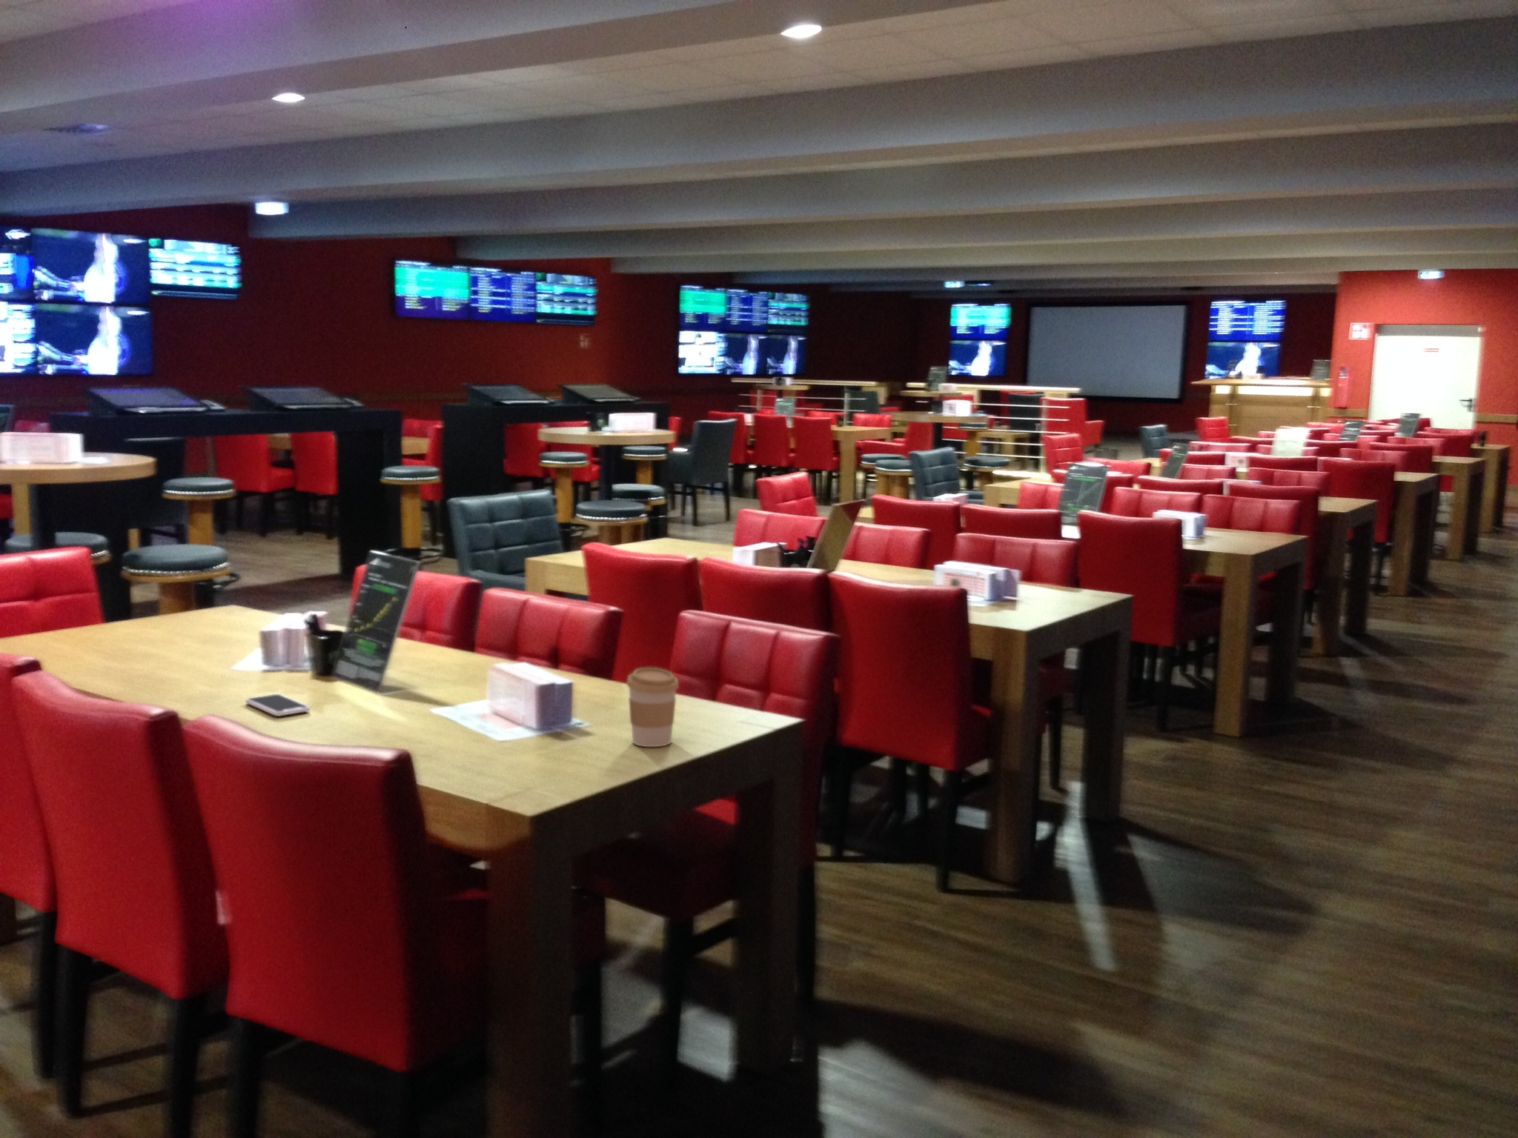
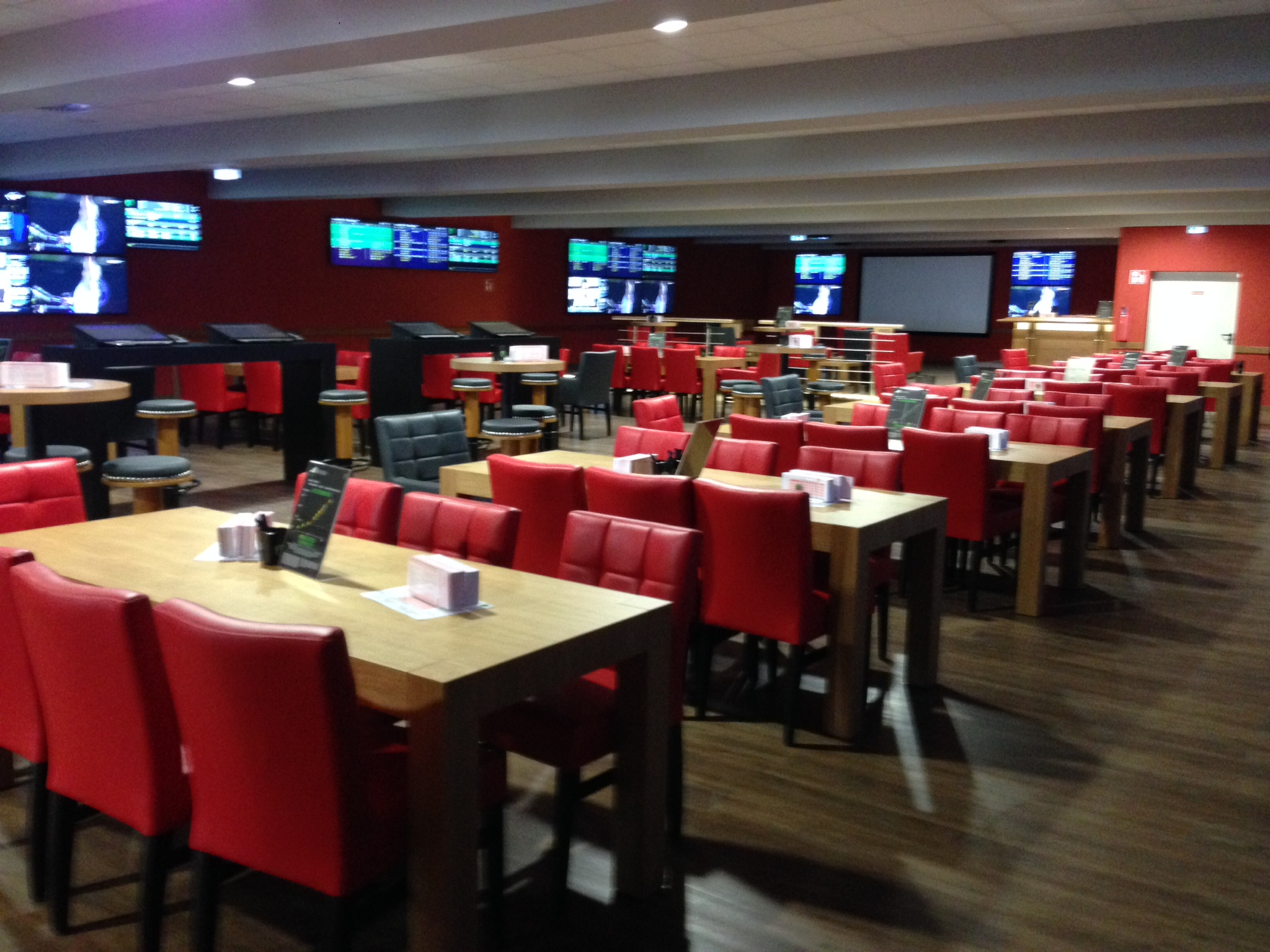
- smartphone (277, 704)
- coffee cup (653, 706)
